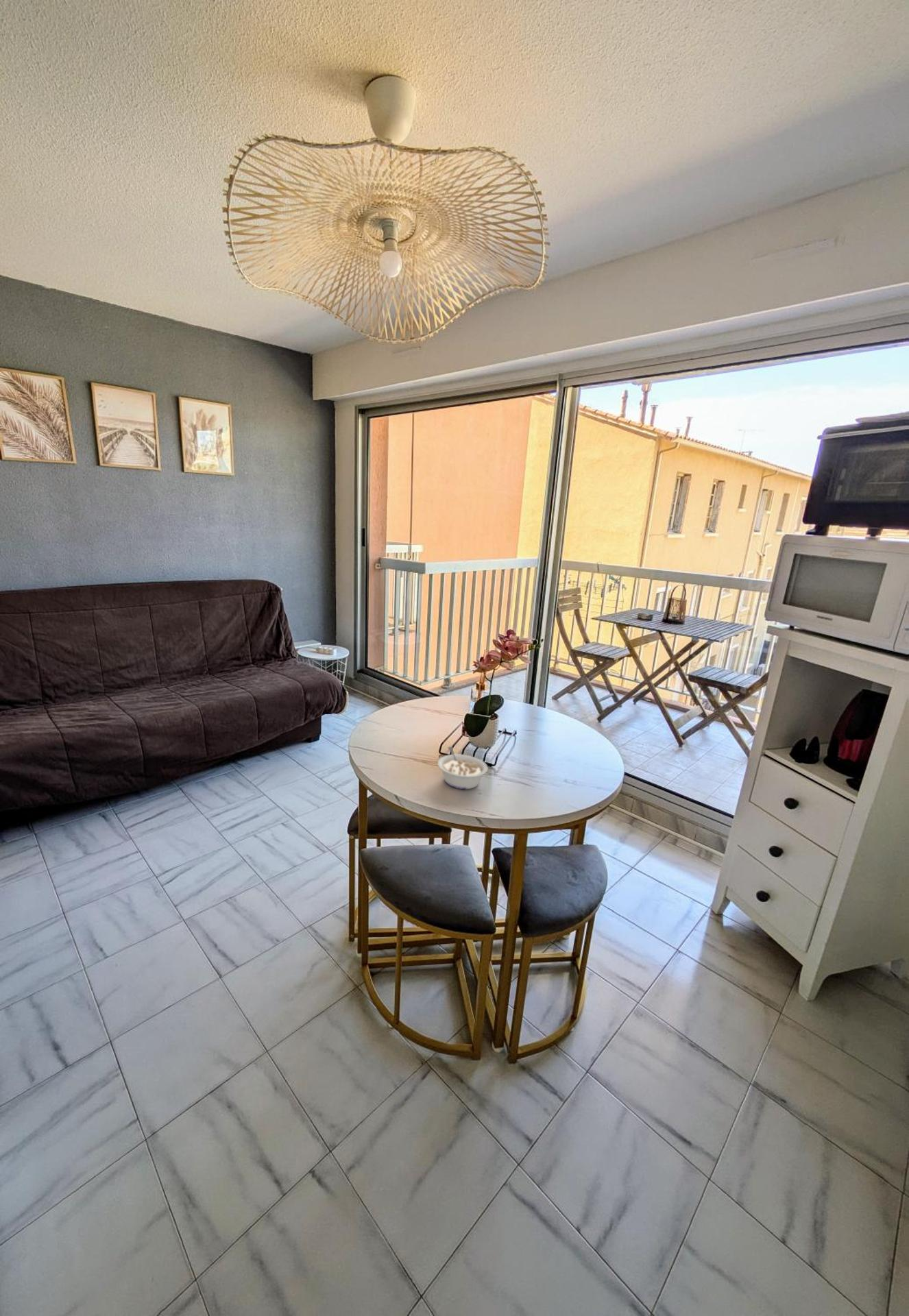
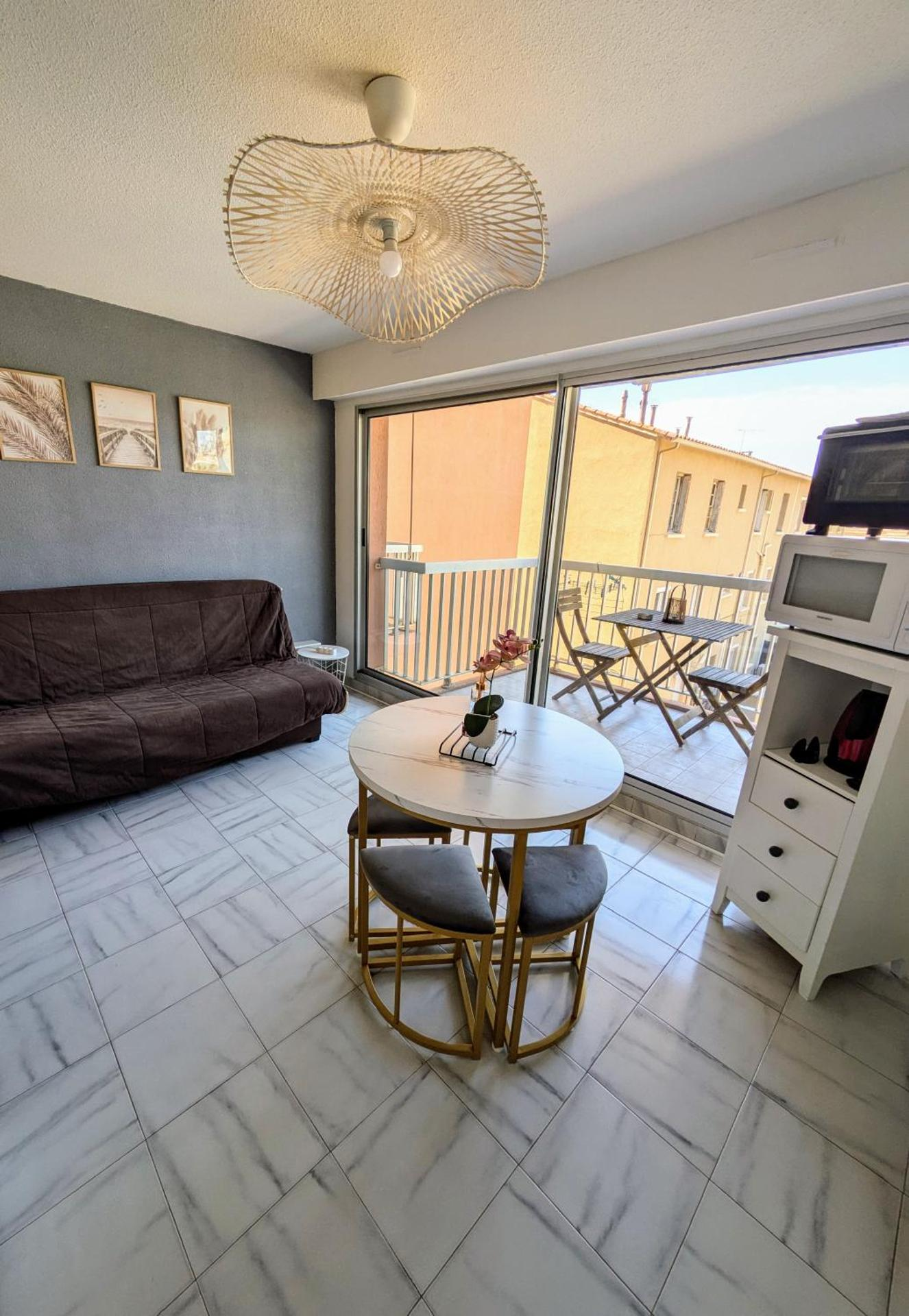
- legume (460, 770)
